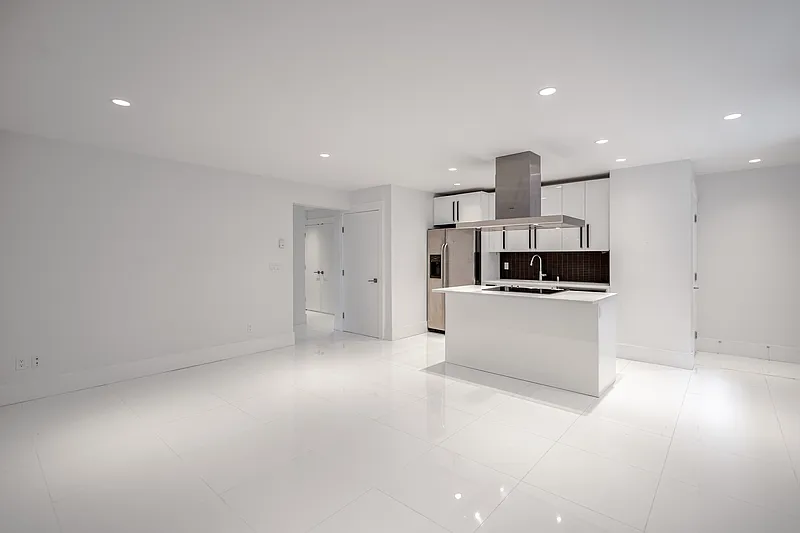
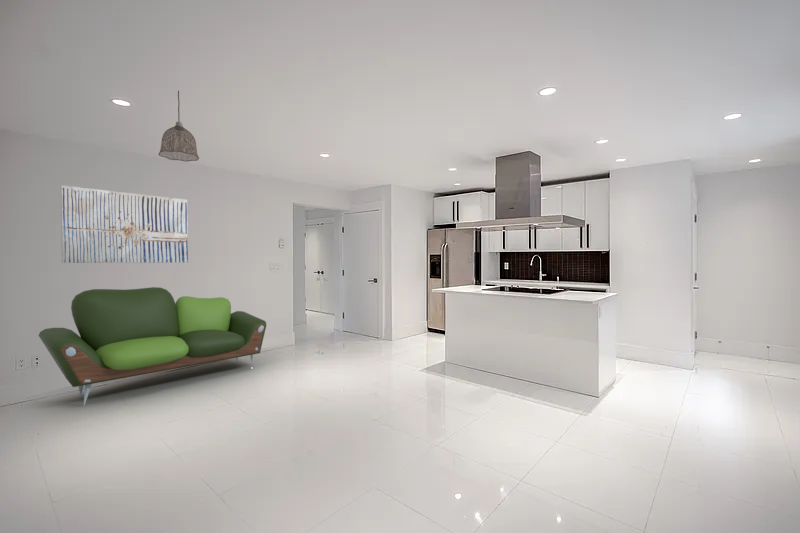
+ sofa (169, 334)
+ wall art (130, 228)
+ pendant lamp (178, 123)
